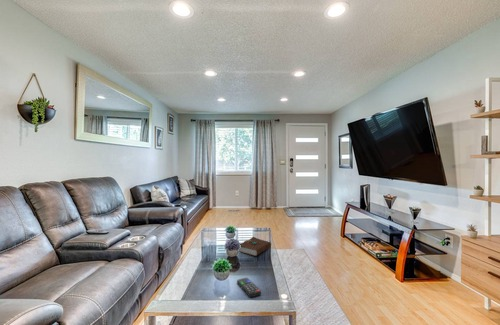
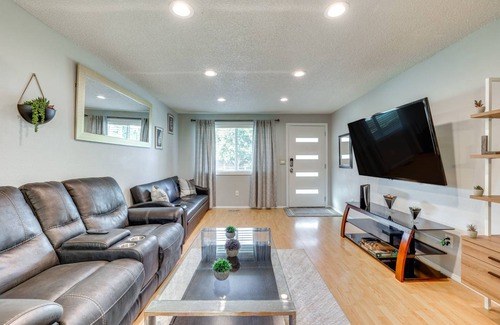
- book (254, 245)
- remote control (248, 286)
